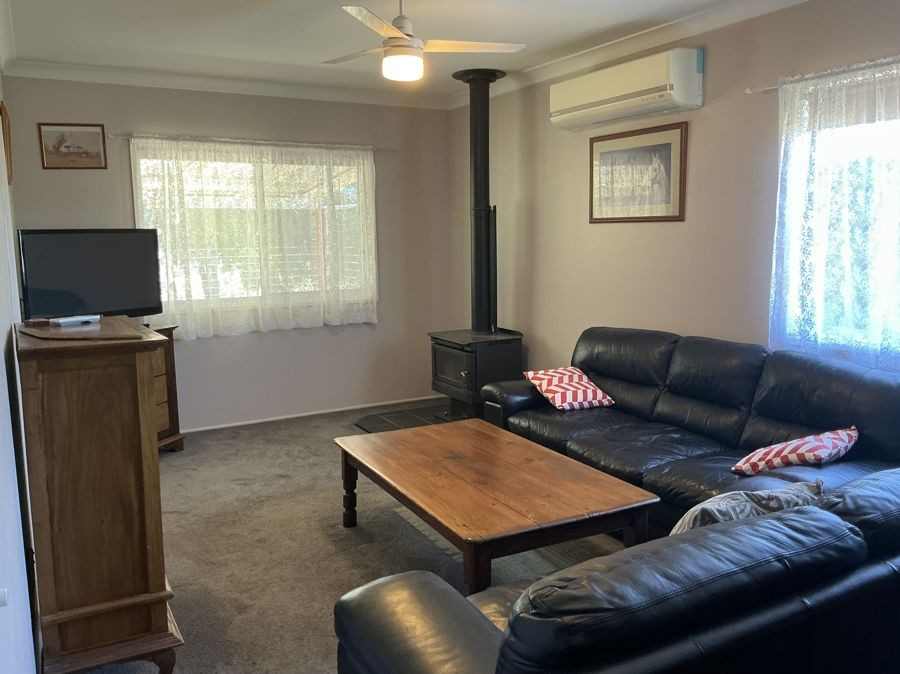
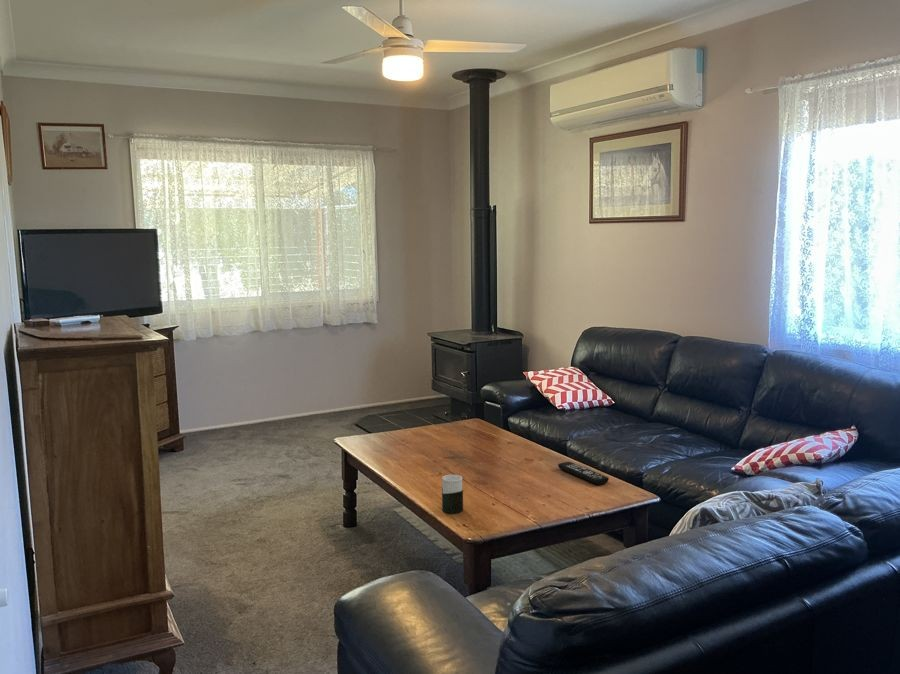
+ cup (450, 492)
+ remote control (582, 472)
